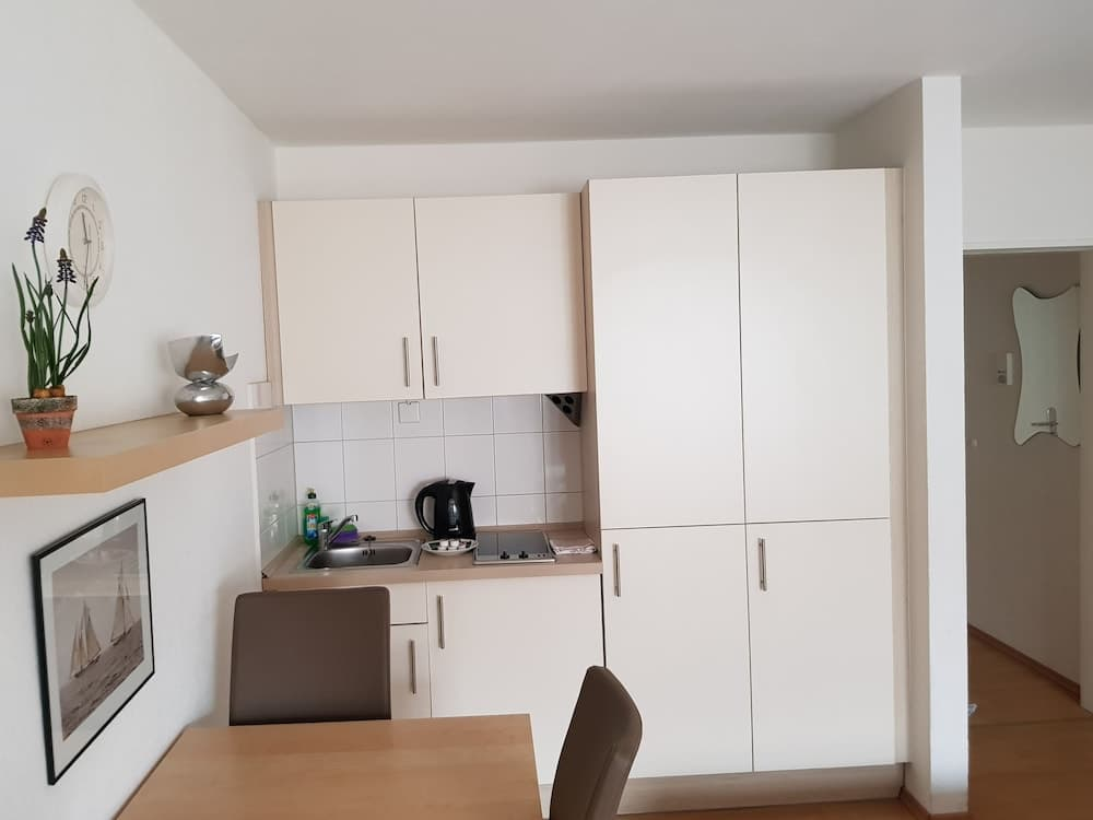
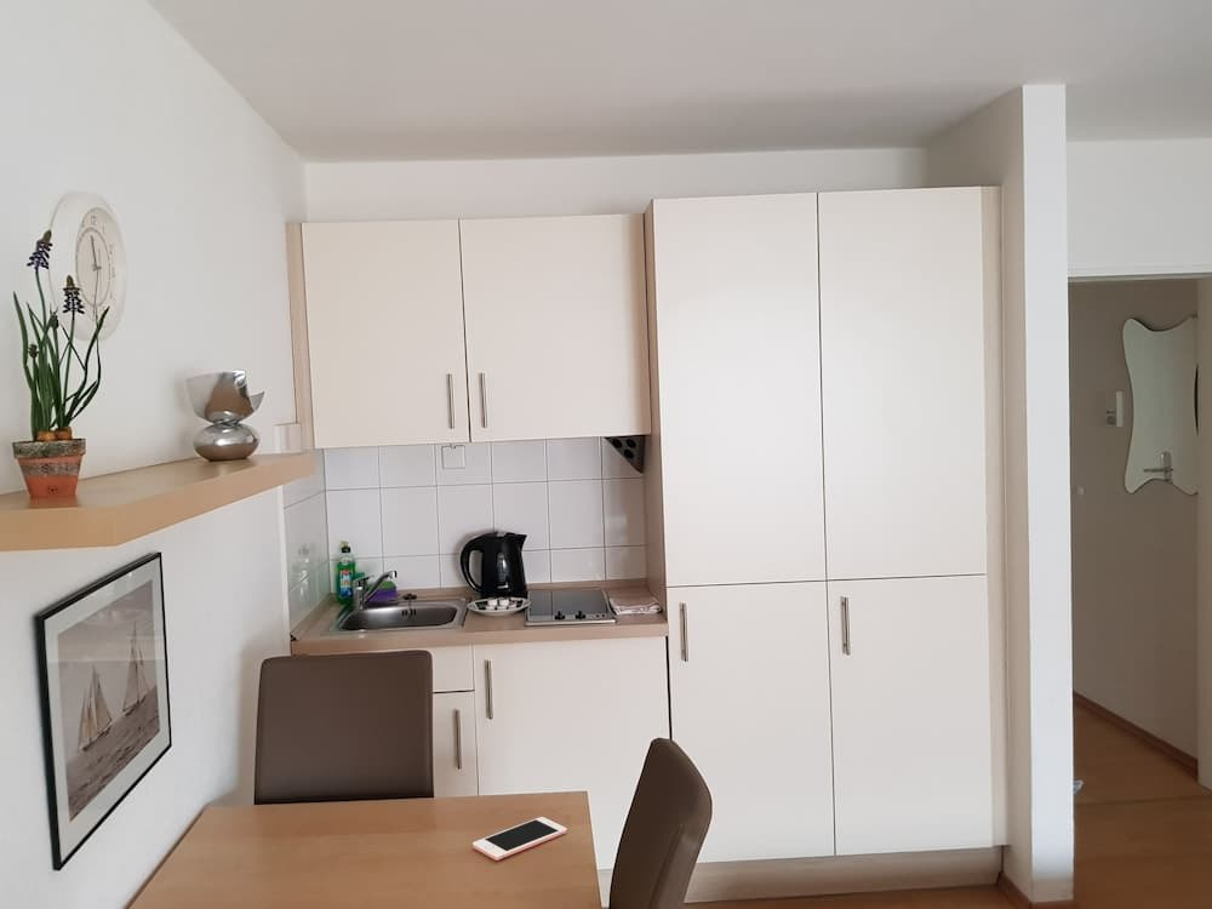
+ cell phone (520, 837)
